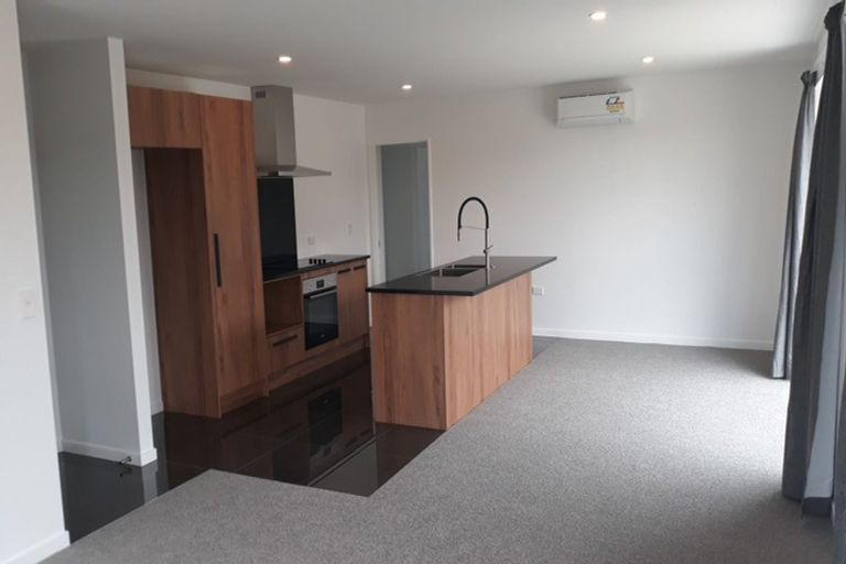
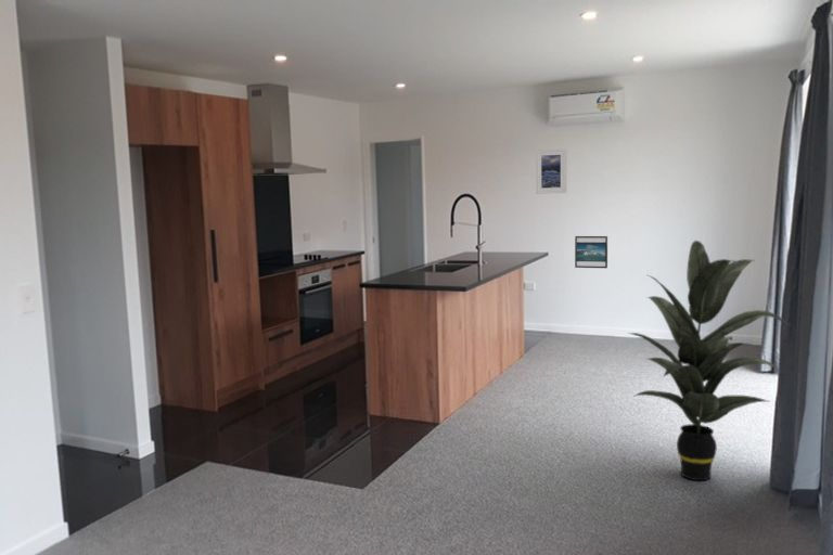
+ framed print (551, 171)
+ indoor plant (703, 359)
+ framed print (591, 251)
